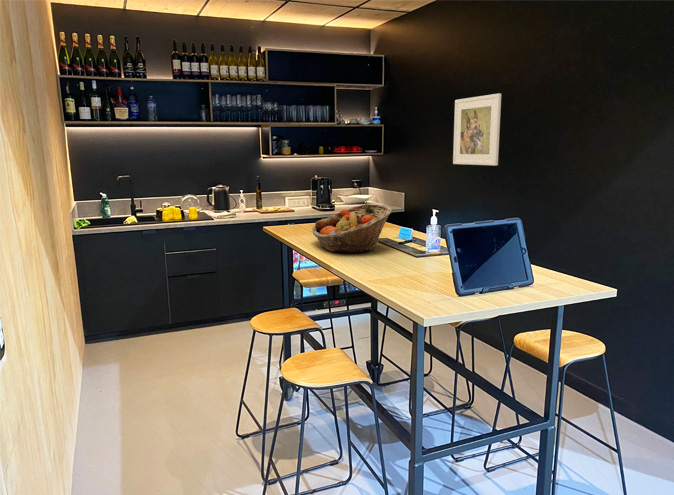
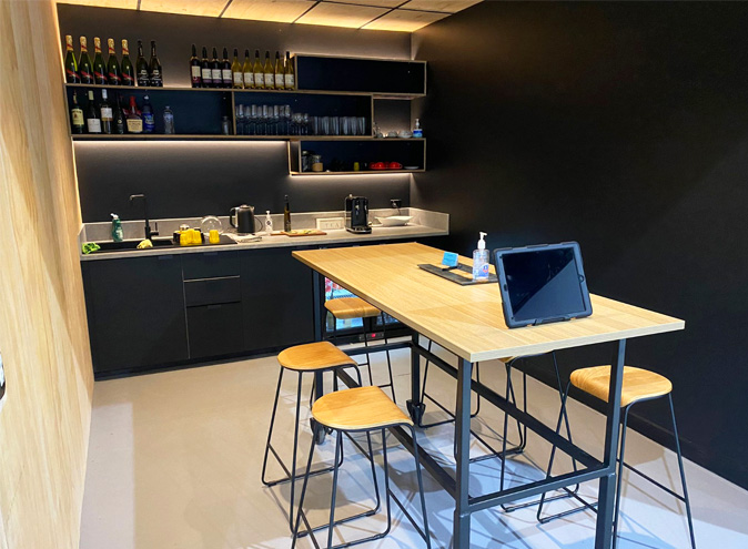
- fruit basket (351, 226)
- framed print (475, 131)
